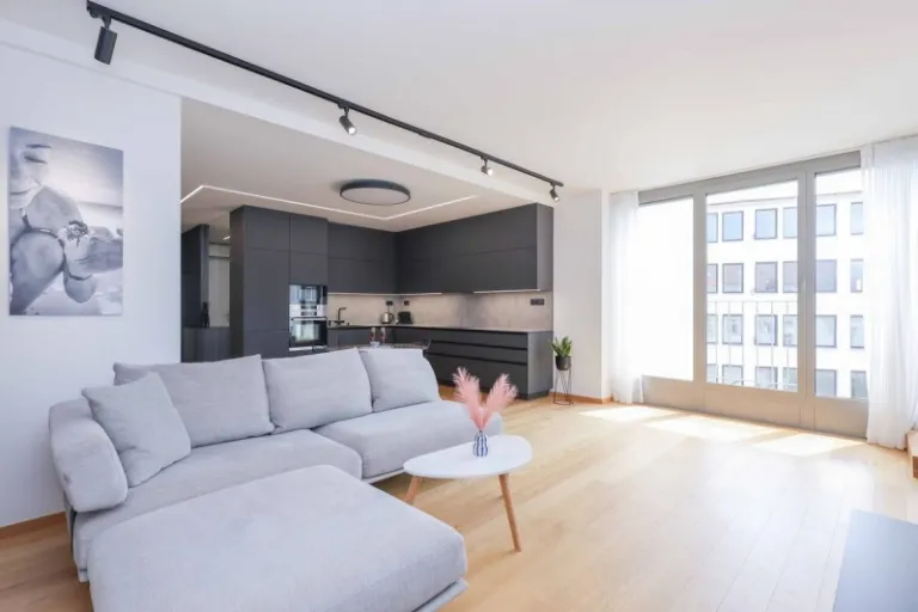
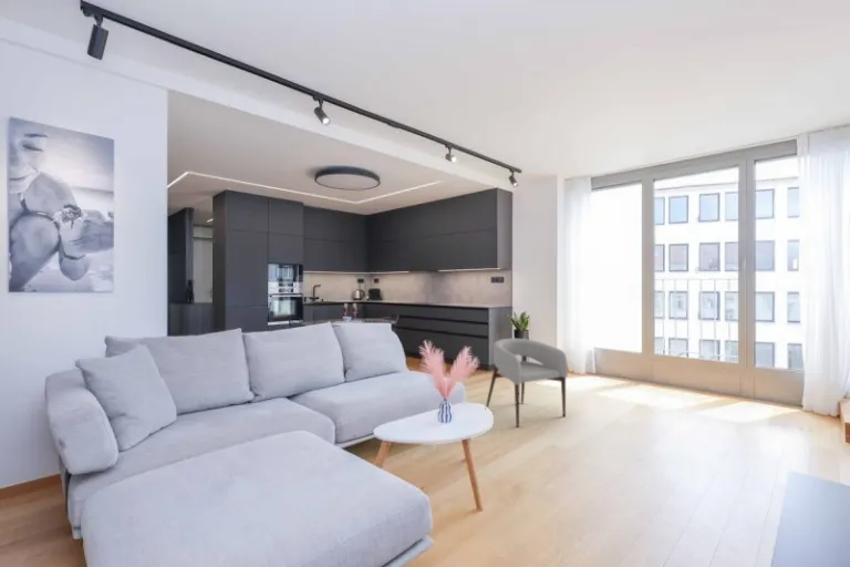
+ armchair (525, 378)
